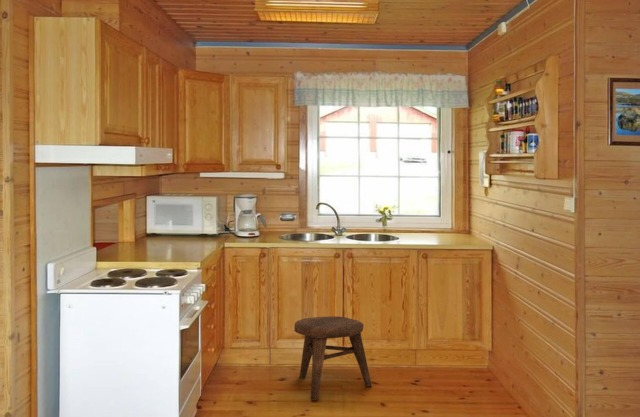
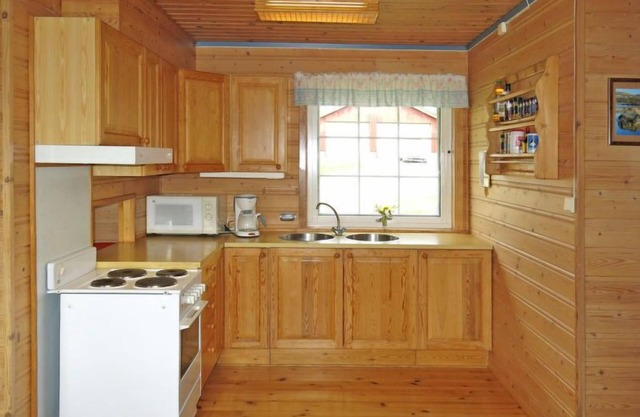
- stool (327, 355)
